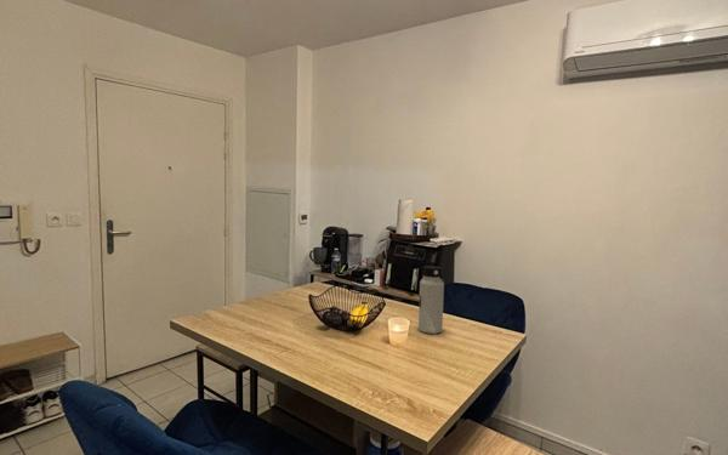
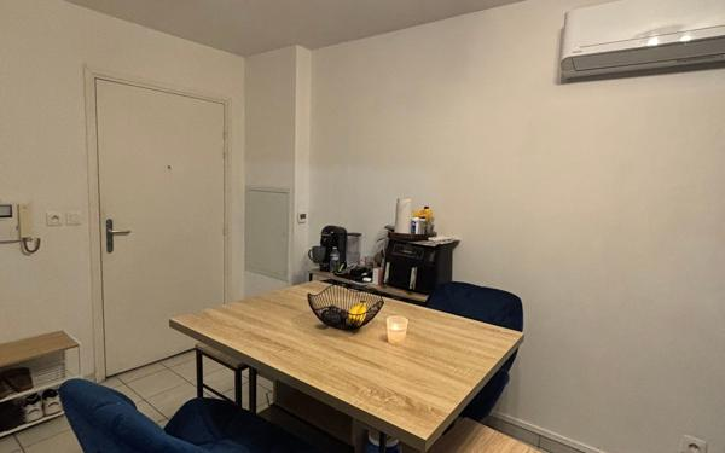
- water bottle (431, 297)
